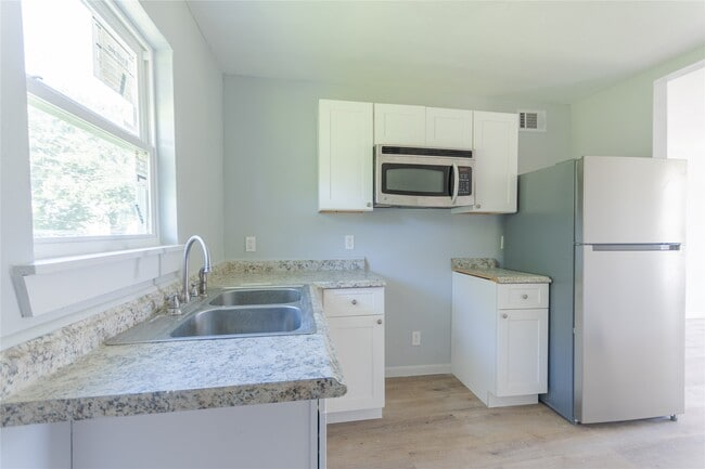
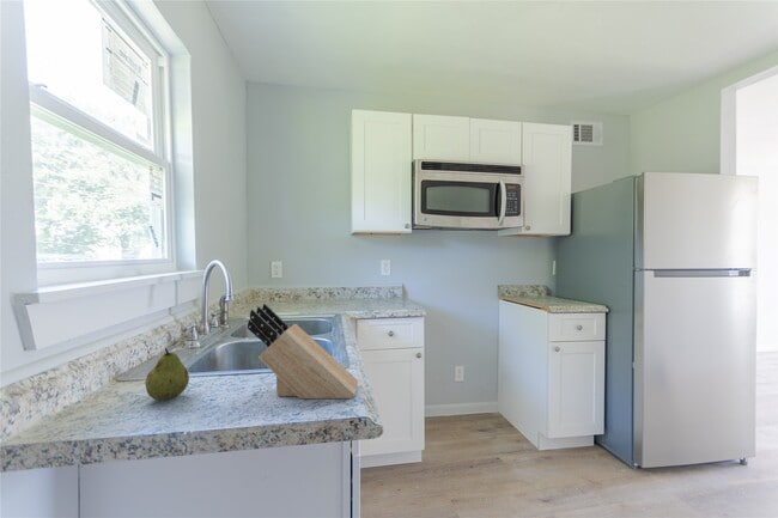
+ fruit (166, 371)
+ knife block (302, 348)
